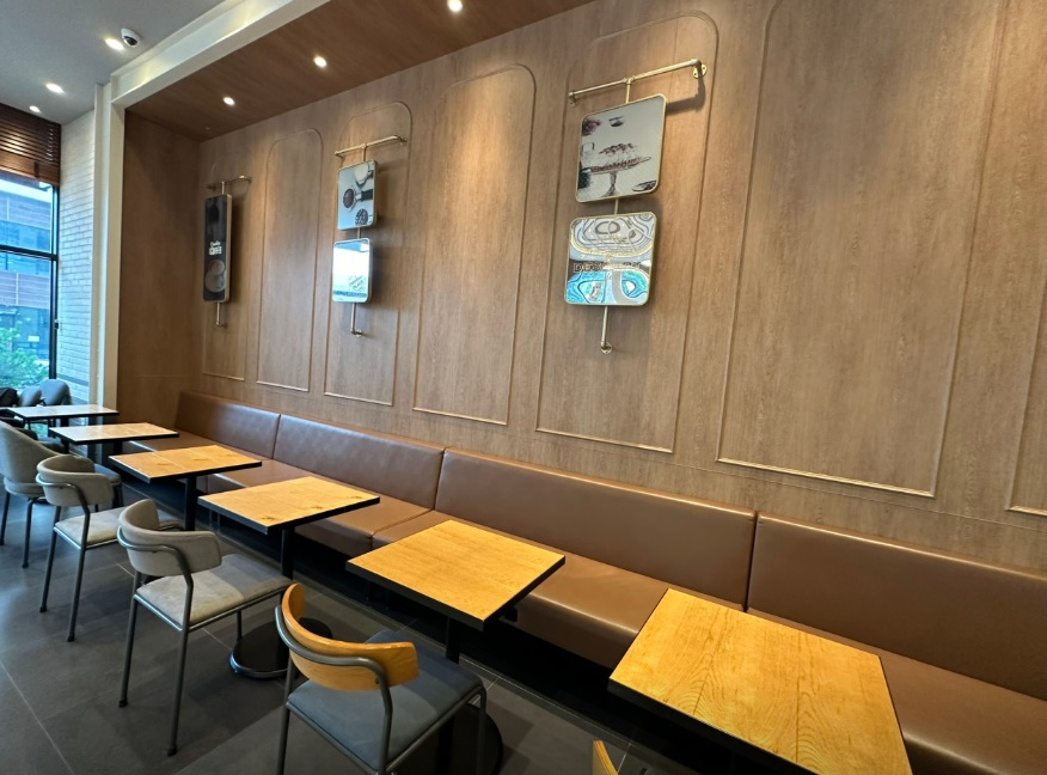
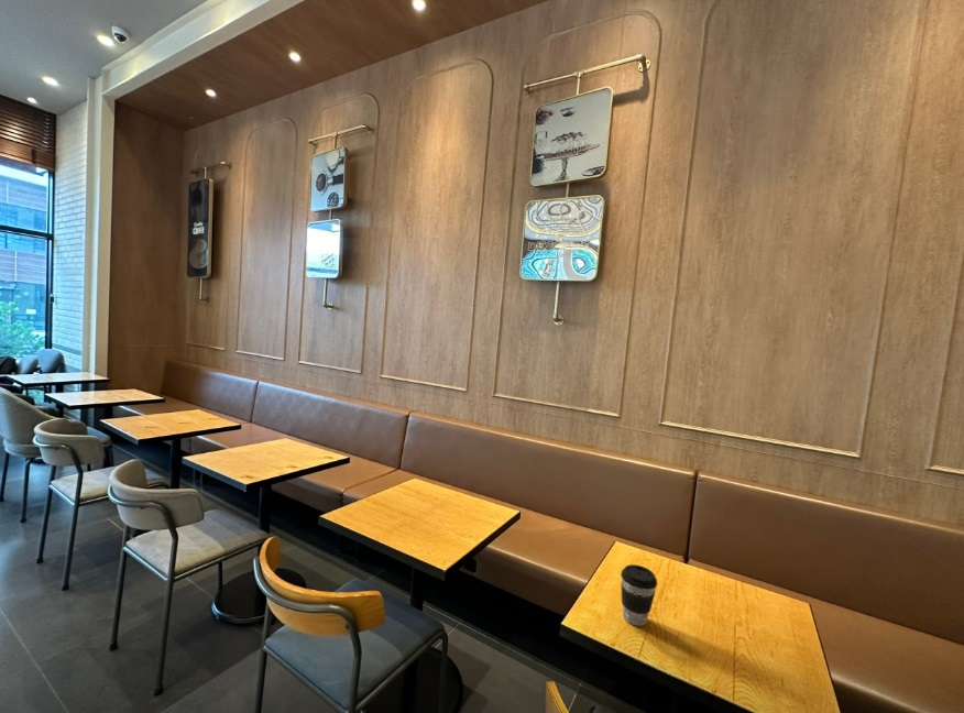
+ coffee cup (636, 595)
